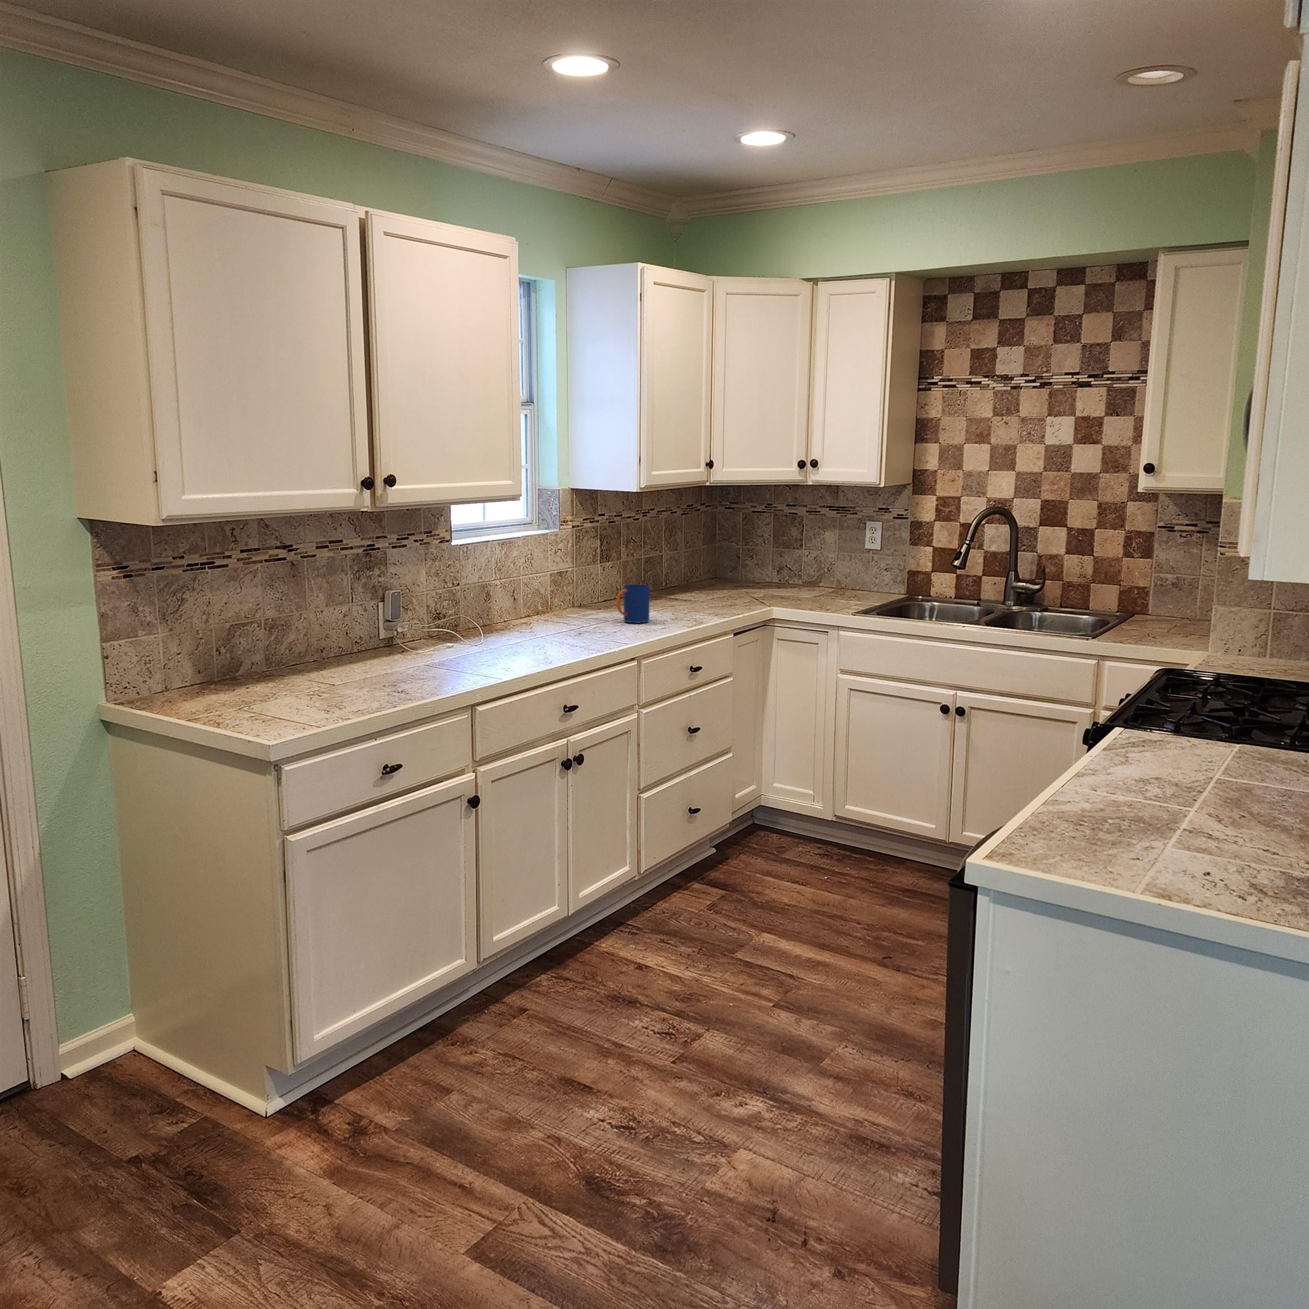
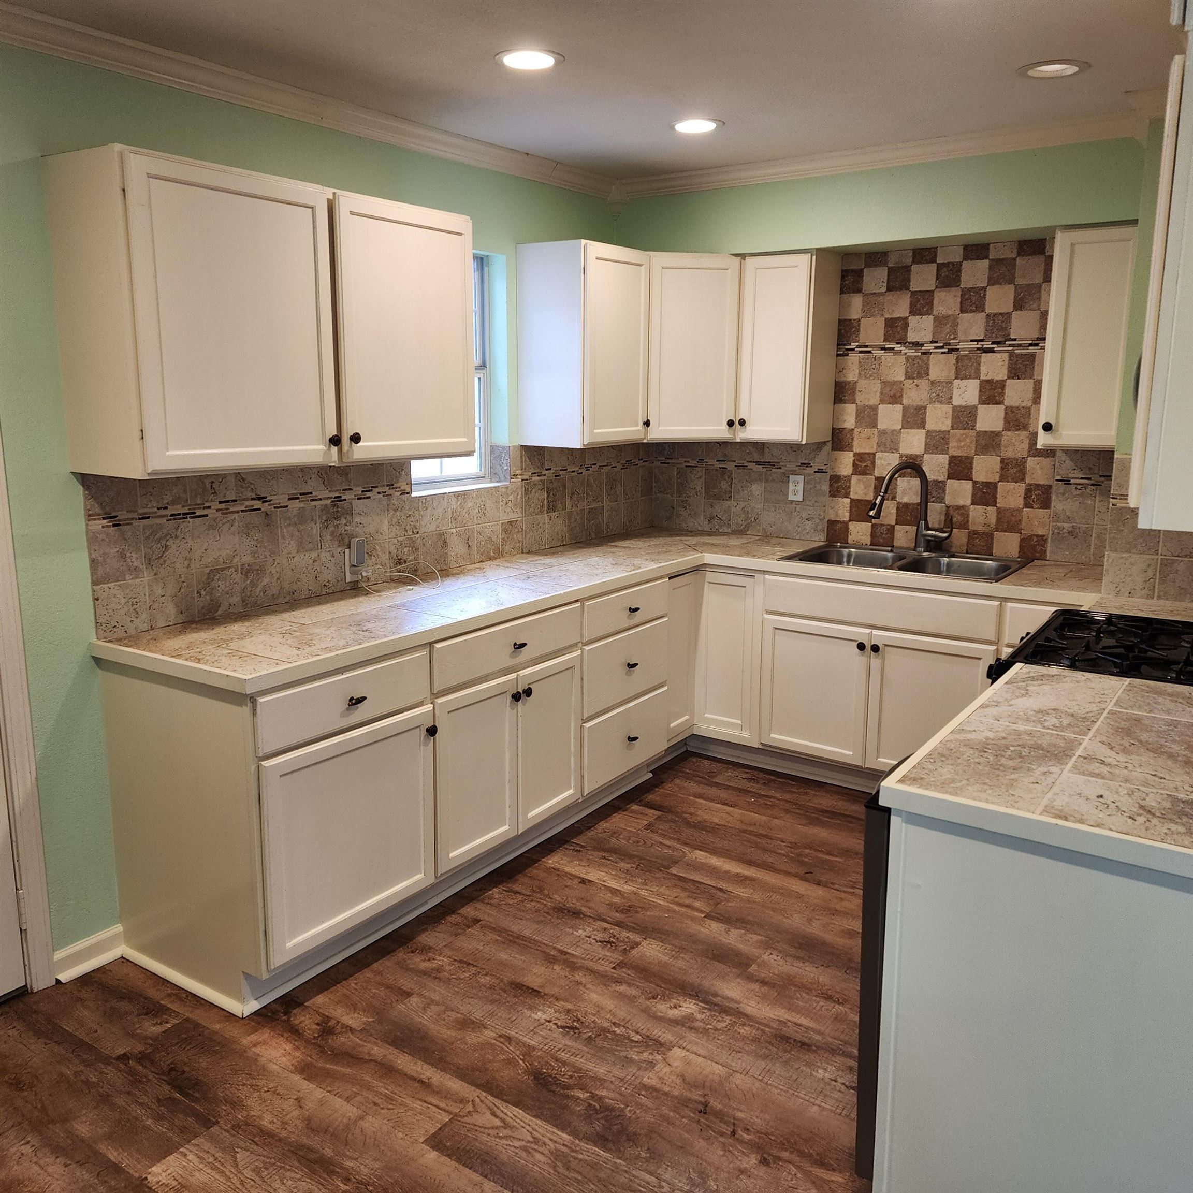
- mug (632, 604)
